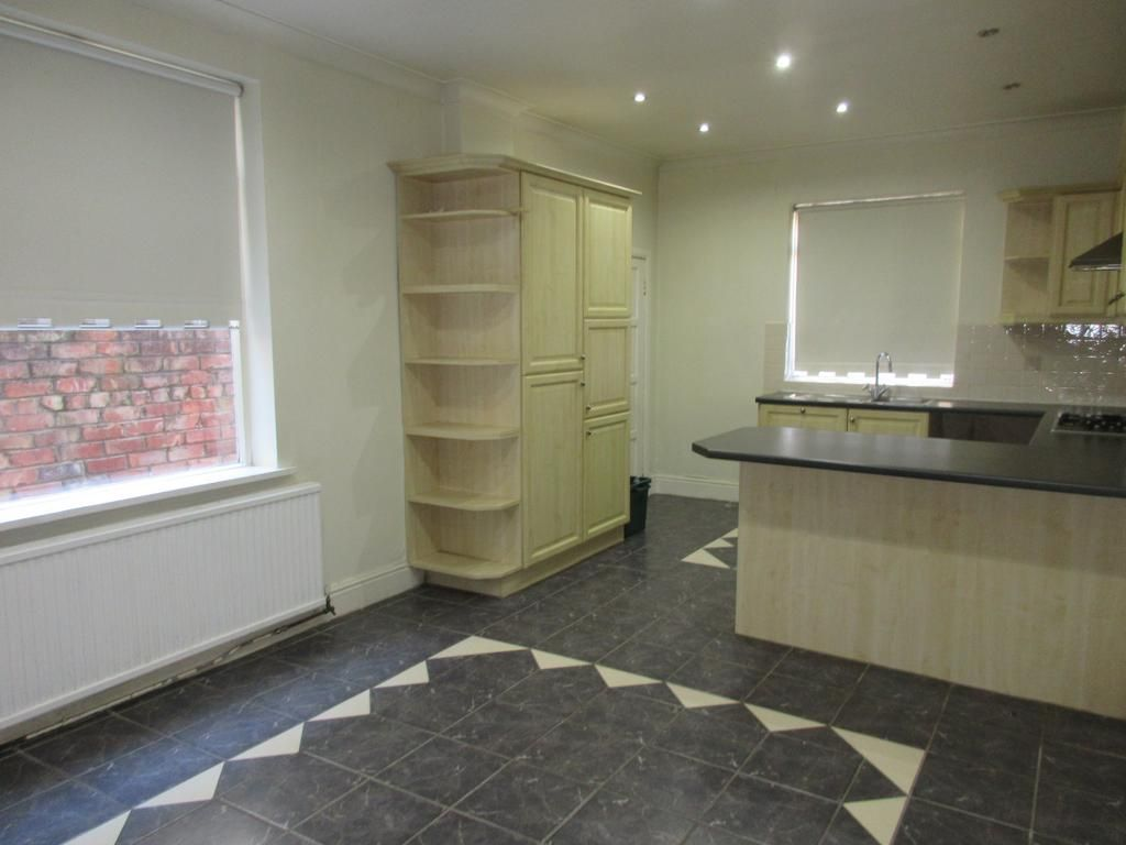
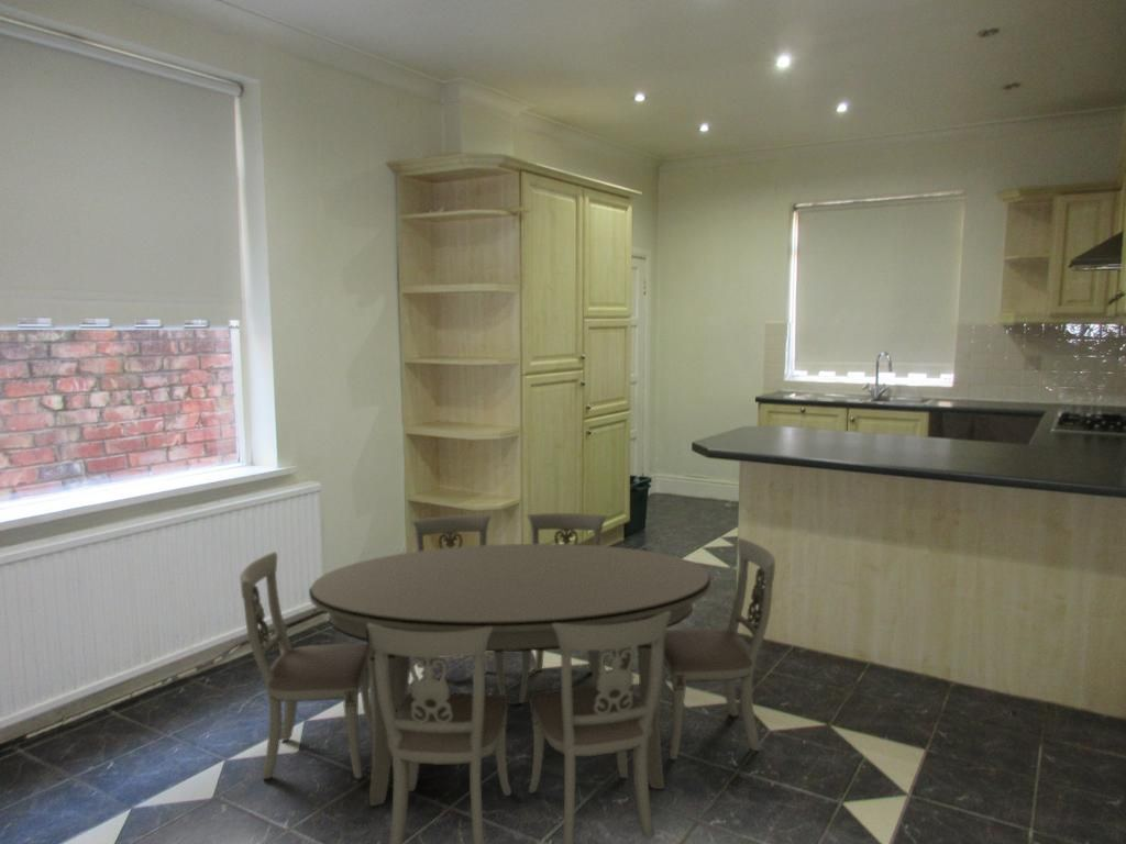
+ dining table (516, 651)
